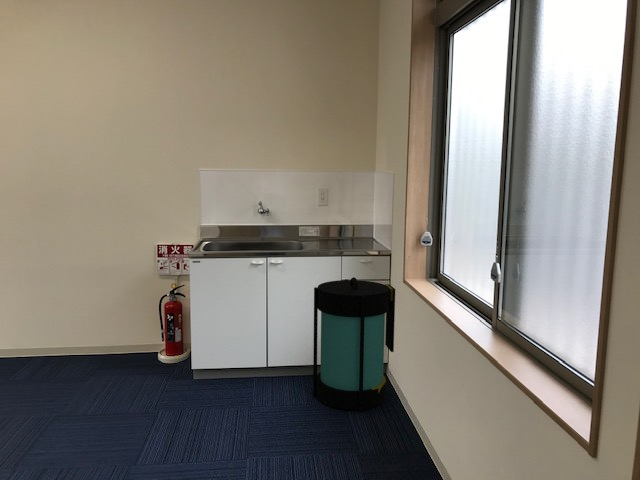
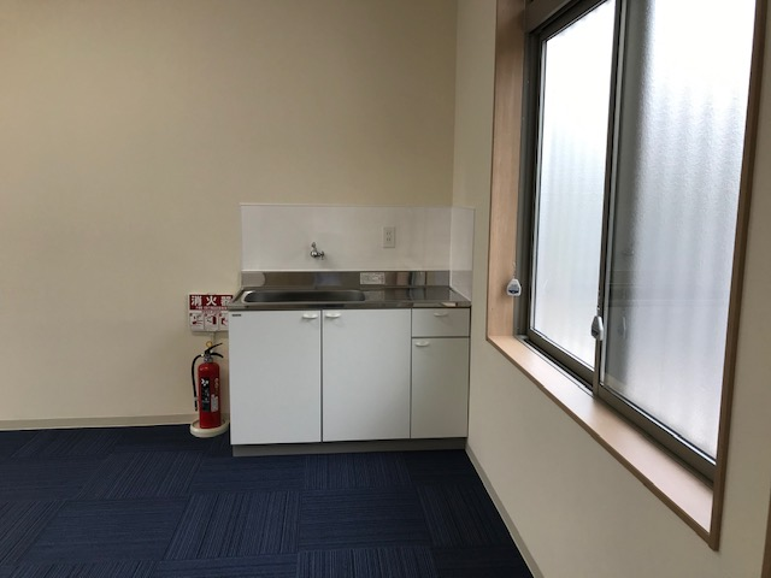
- lantern (352, 336)
